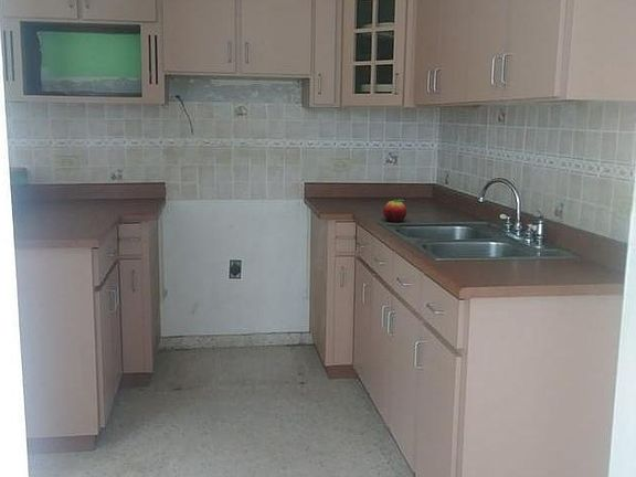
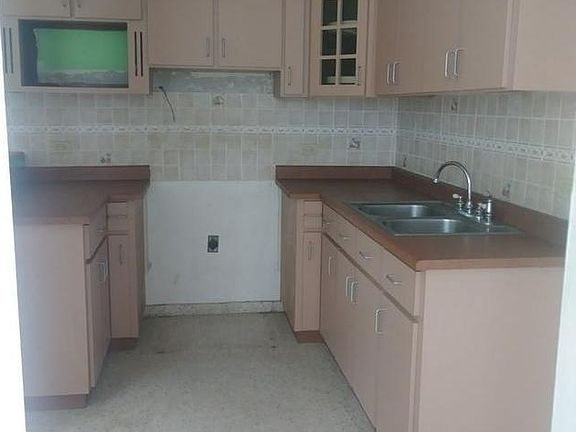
- fruit (394, 210)
